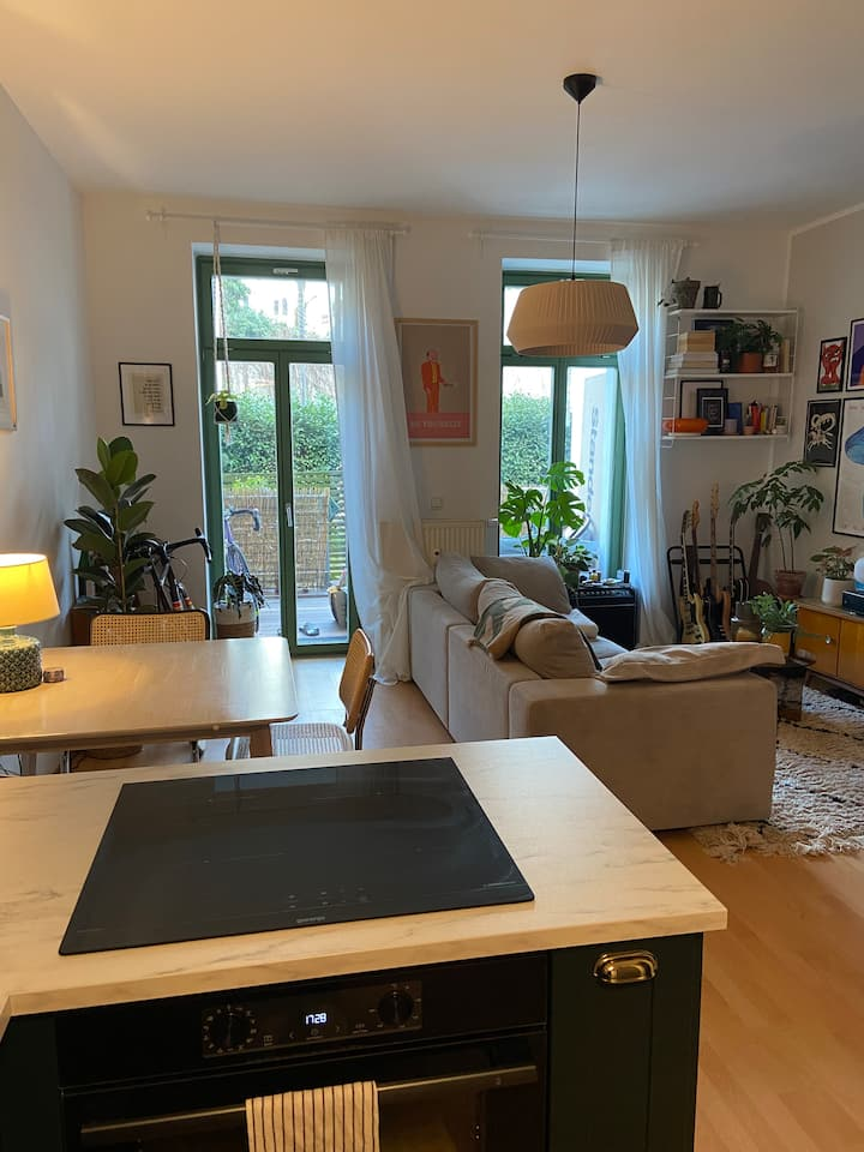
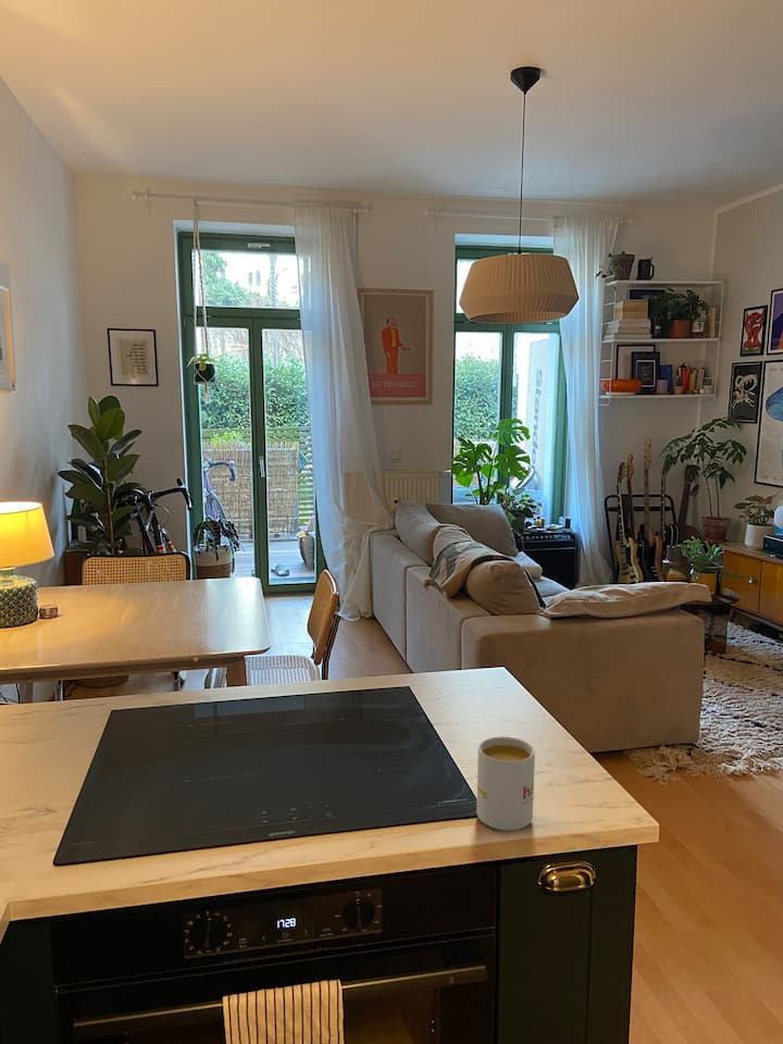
+ mug (502, 776)
